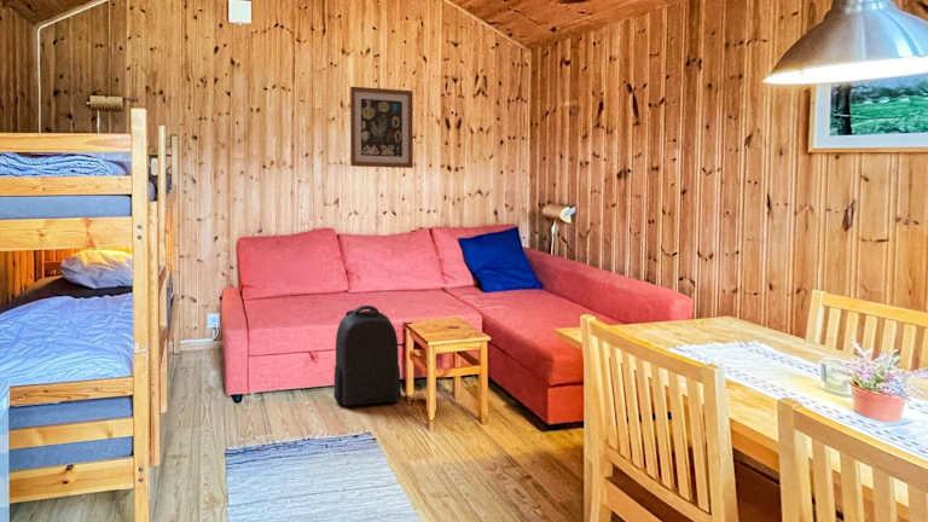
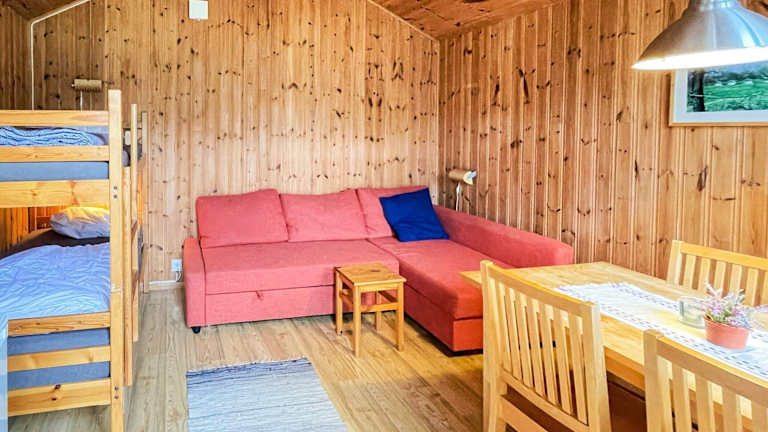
- backpack (365, 352)
- wall art (382, 127)
